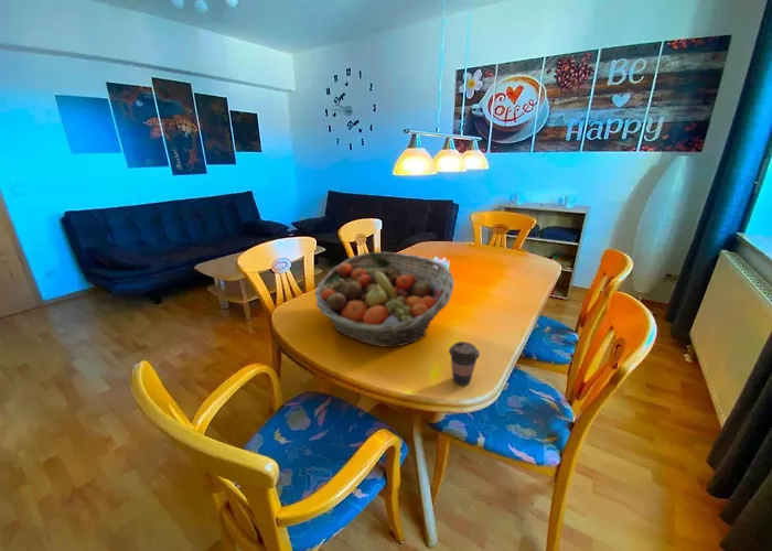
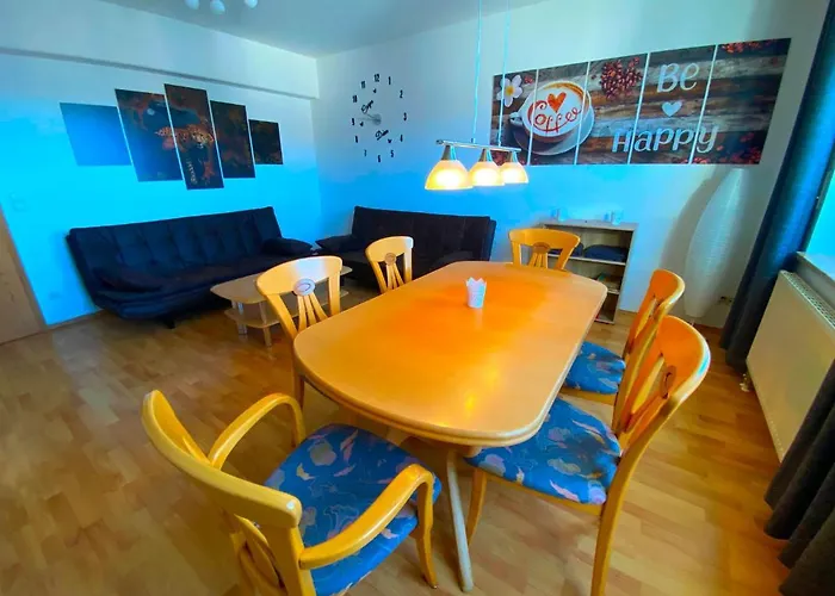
- coffee cup (462, 364)
- fruit basket (382, 294)
